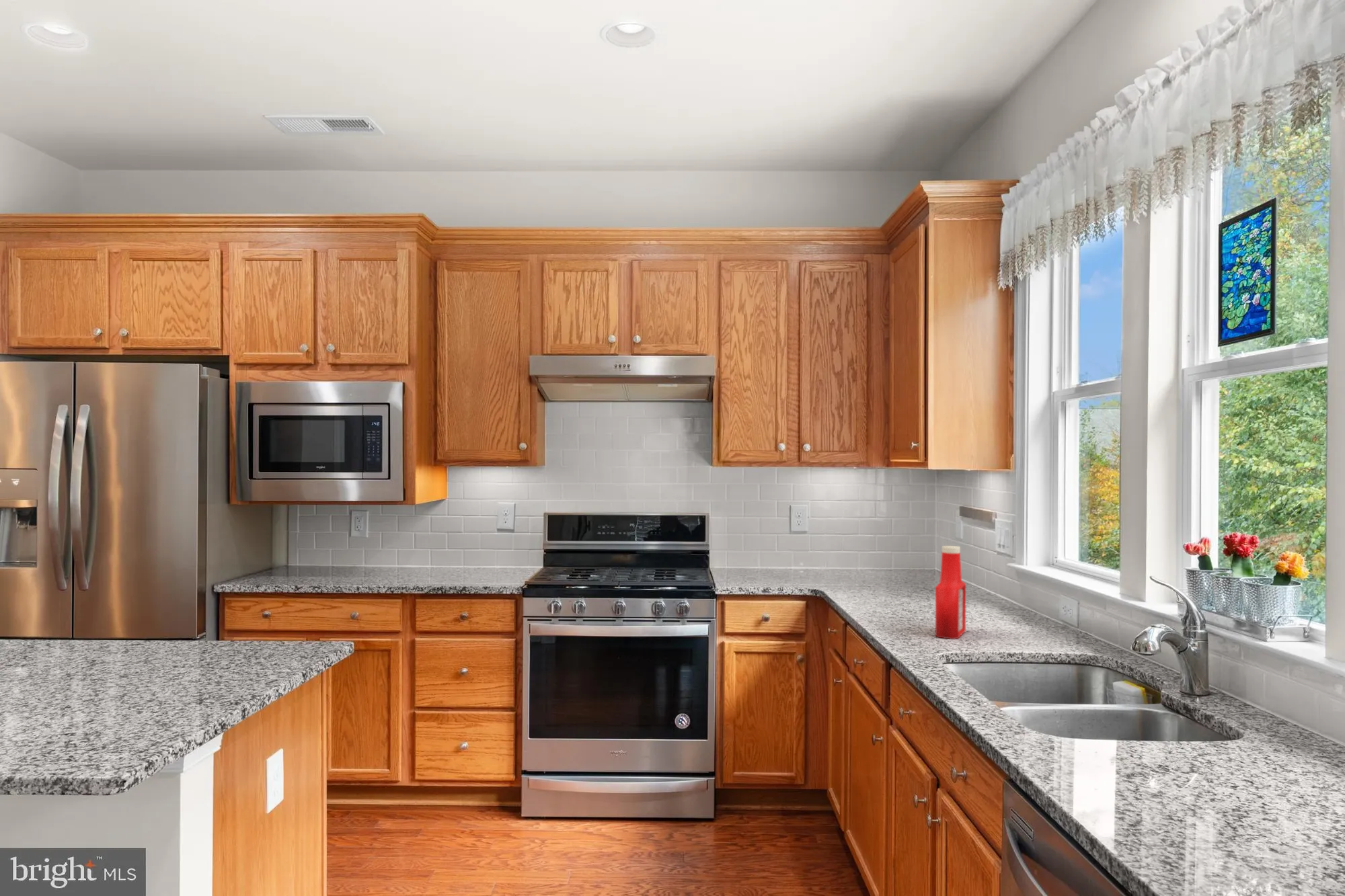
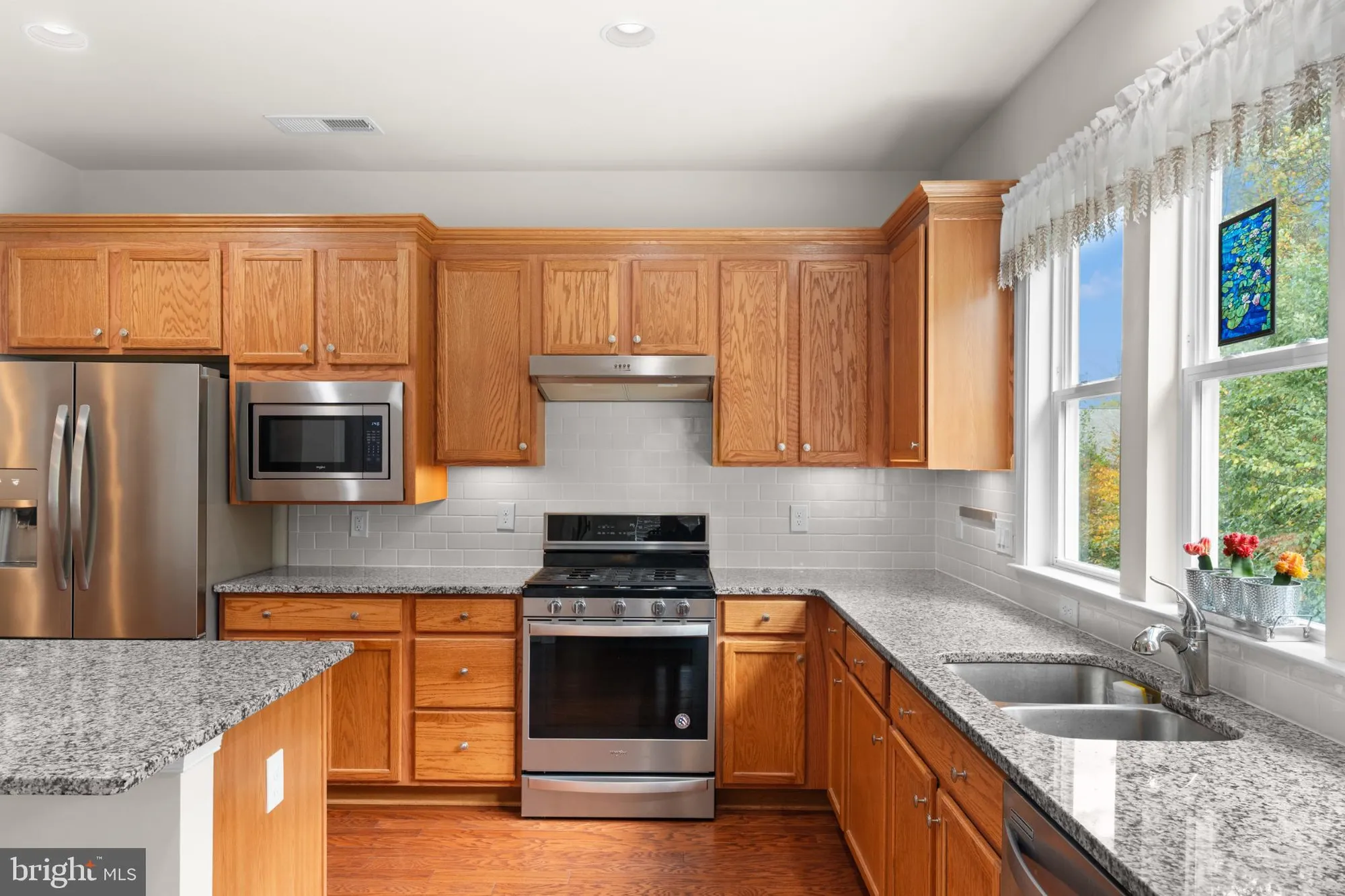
- soap bottle (950, 589)
